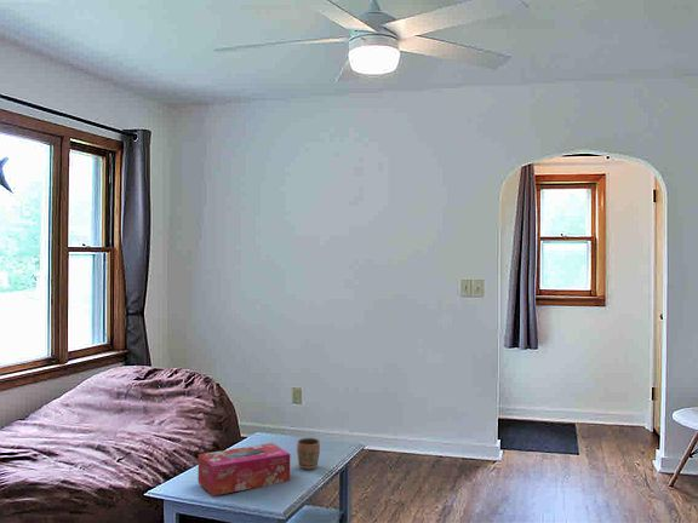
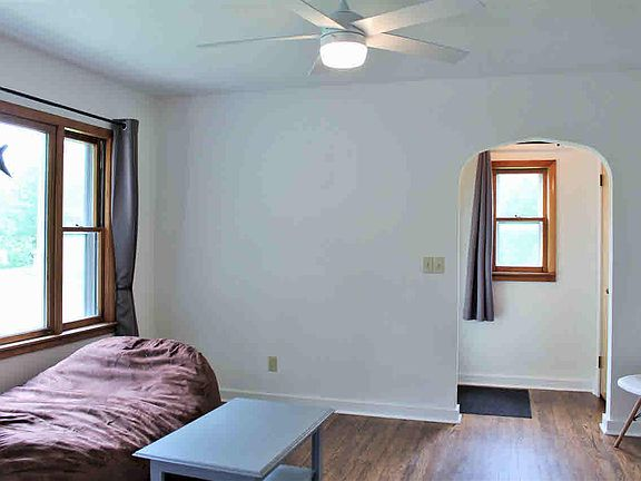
- tissue box (244, 467)
- mug (309, 453)
